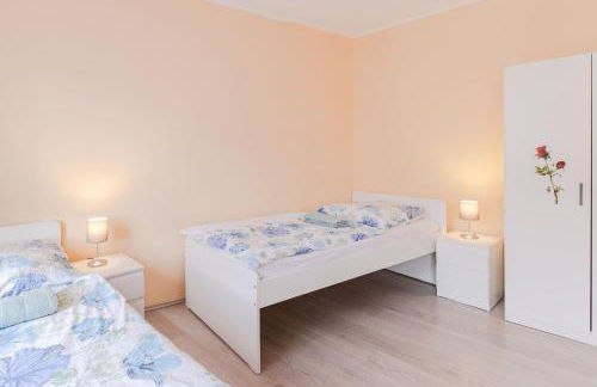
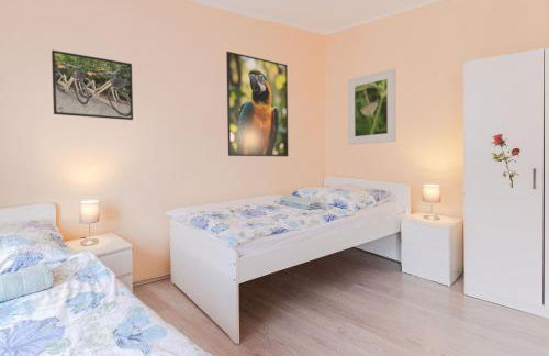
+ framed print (370, 109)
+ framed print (94, 87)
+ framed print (259, 107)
